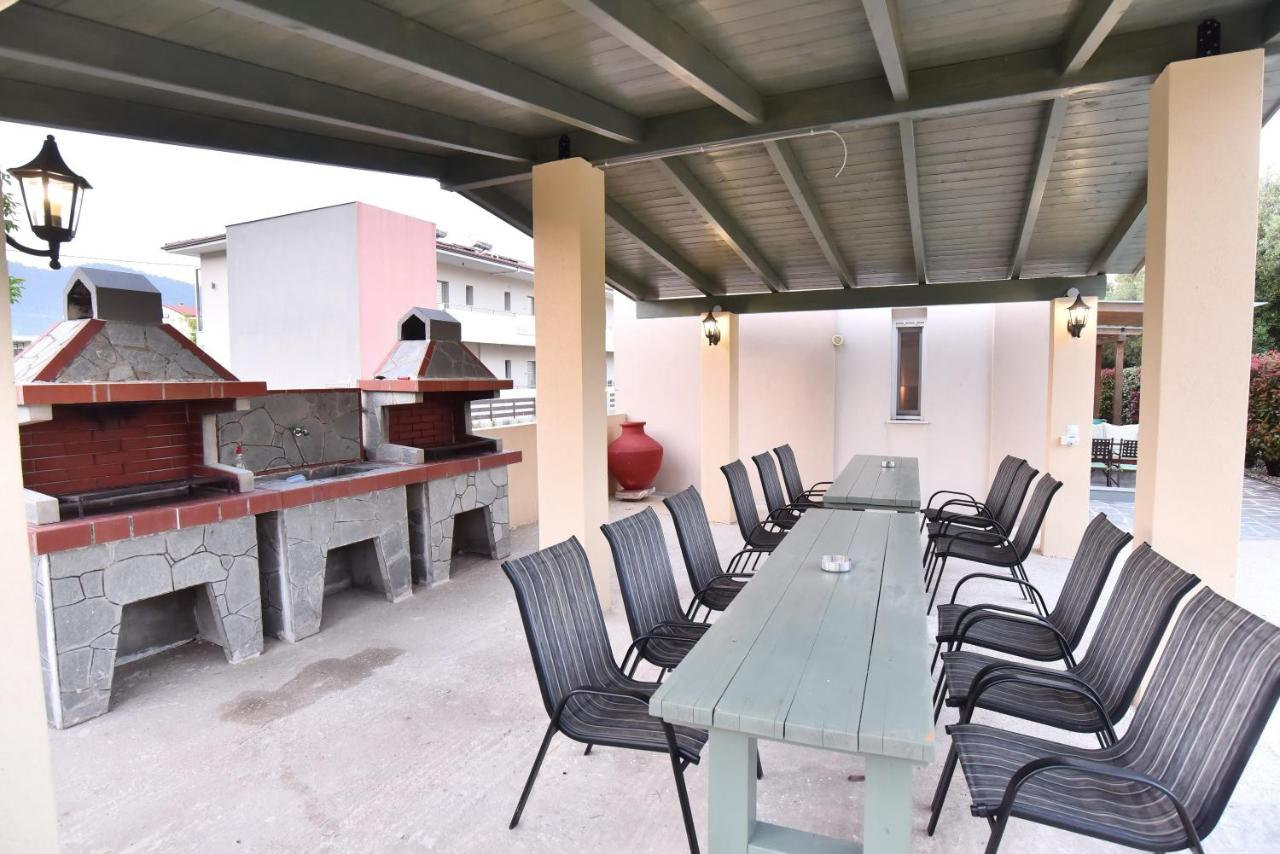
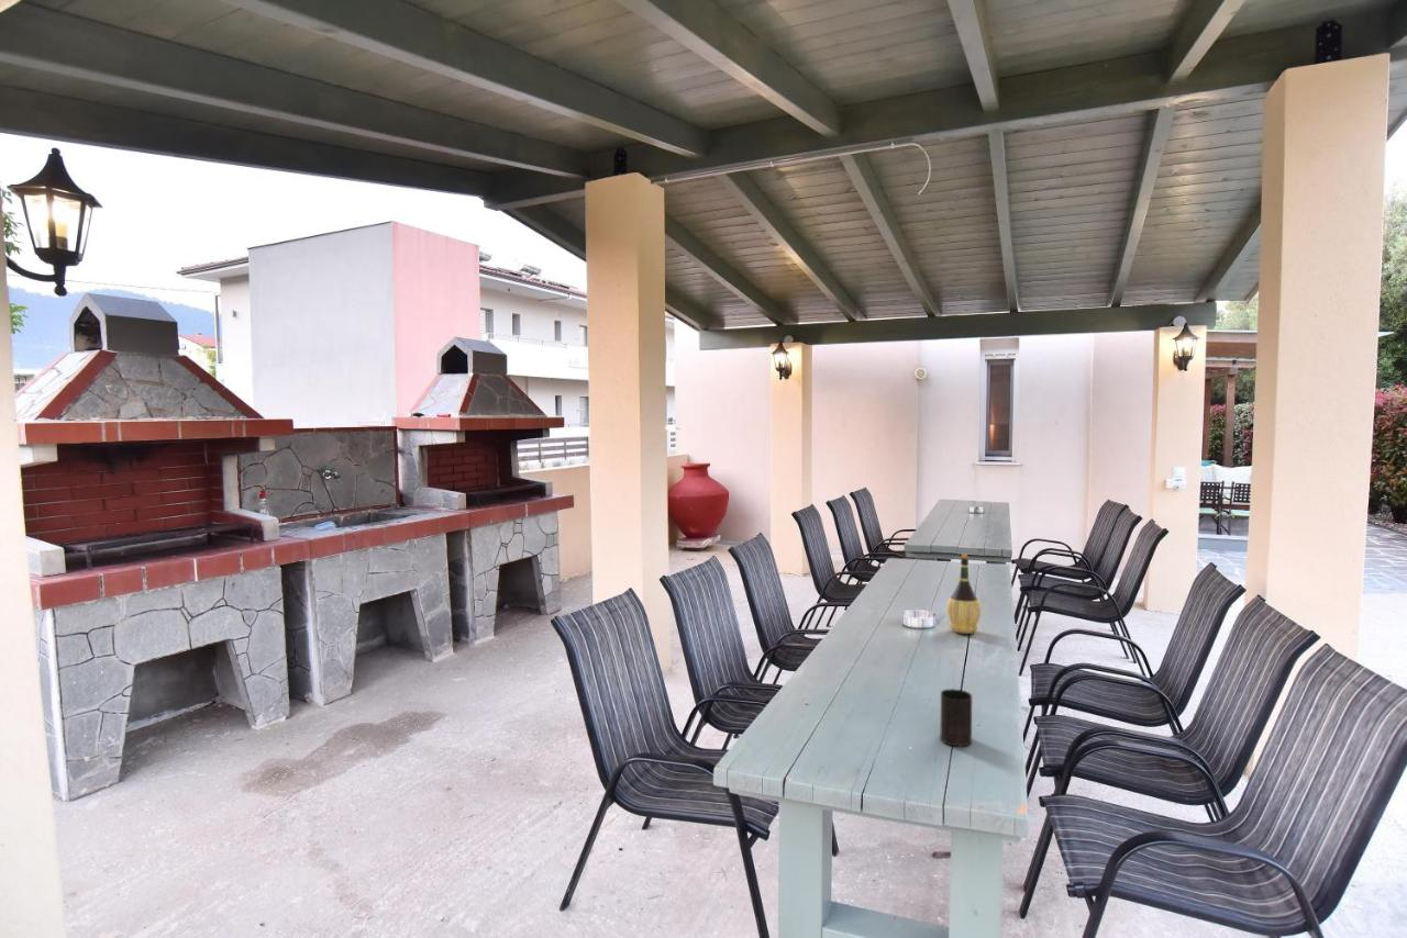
+ wine bottle (963, 592)
+ cup (955, 717)
